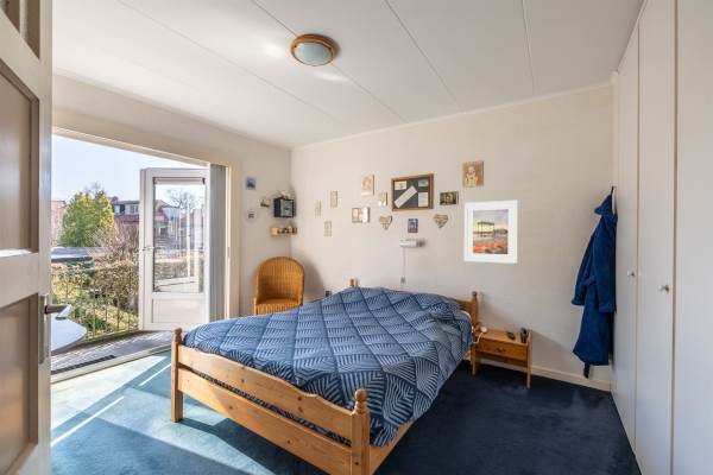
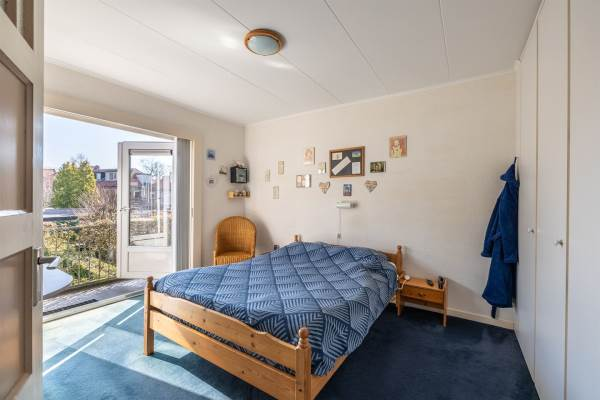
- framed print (490, 232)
